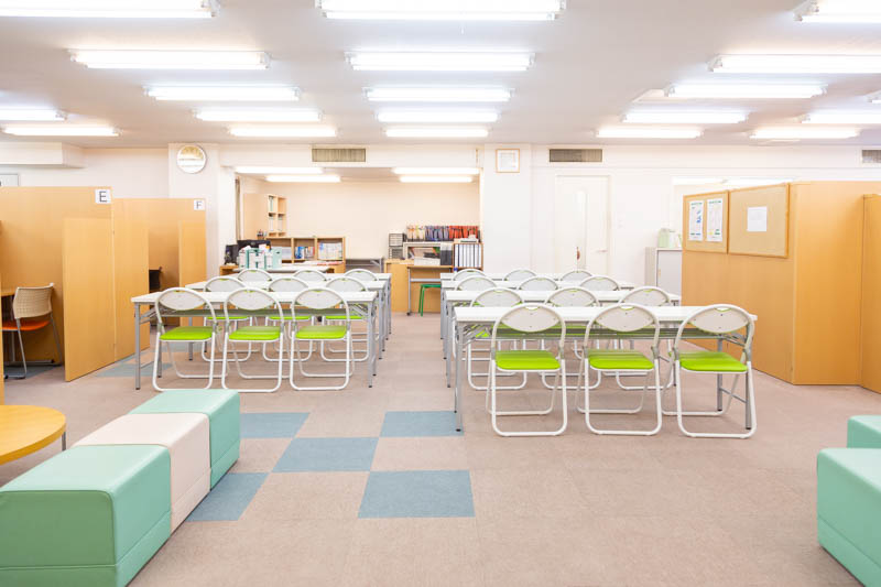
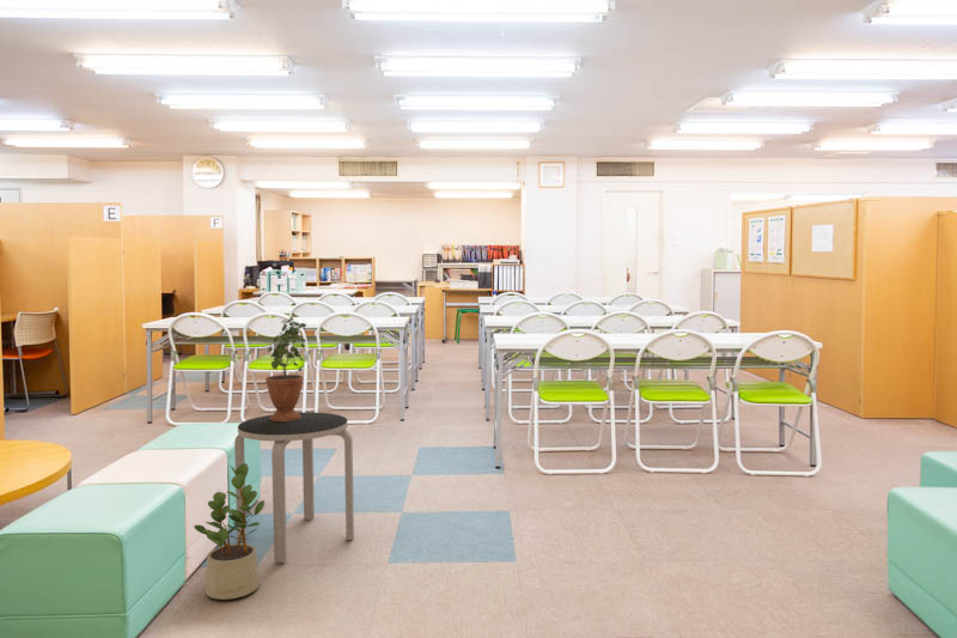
+ potted plant (225, 527)
+ side table (303, 480)
+ potted plant (288, 364)
